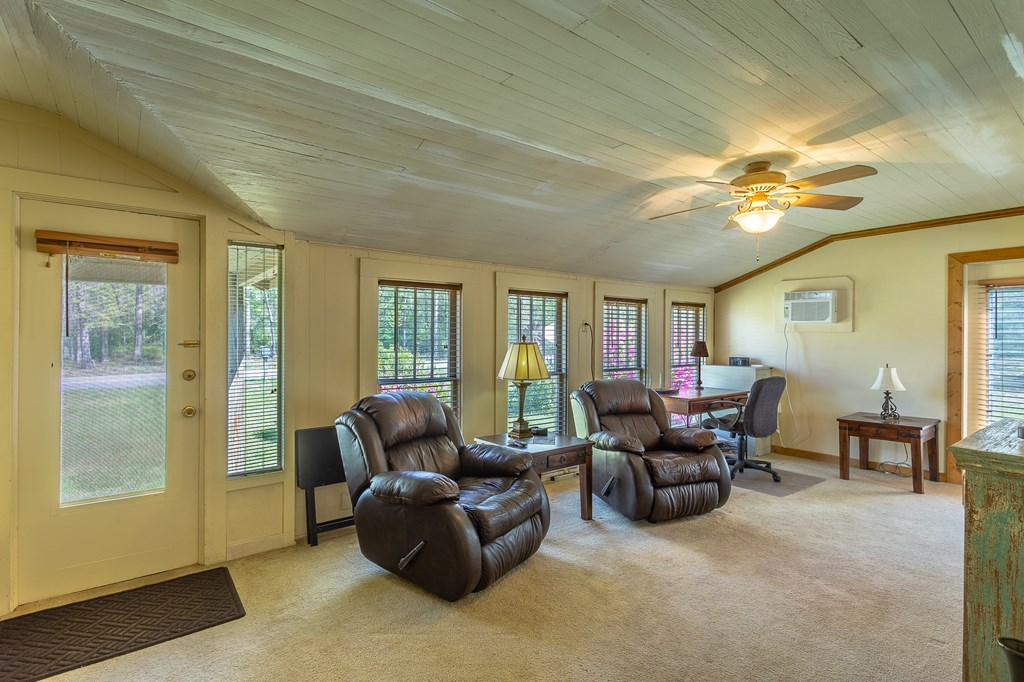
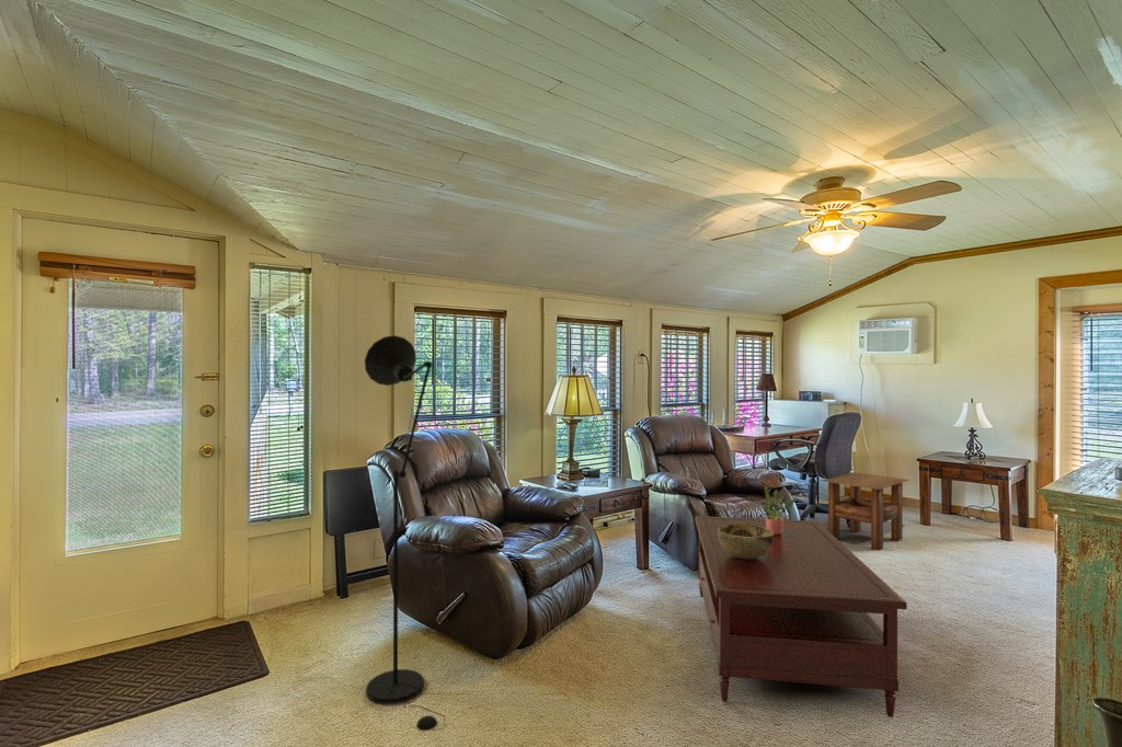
+ side table (865, 509)
+ decorative bowl (745, 542)
+ floor lamp (397, 515)
+ potted plant (776, 508)
+ coffee table (776, 596)
